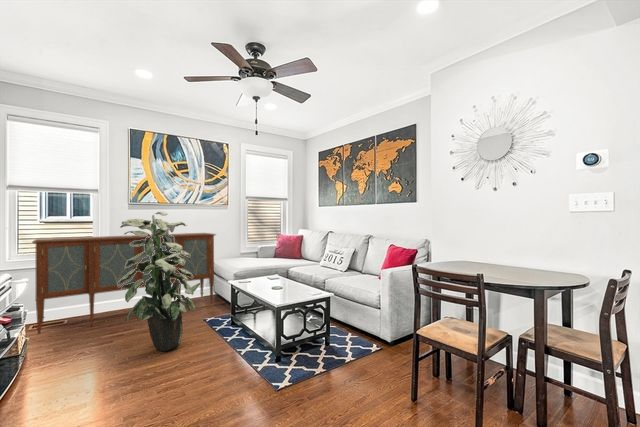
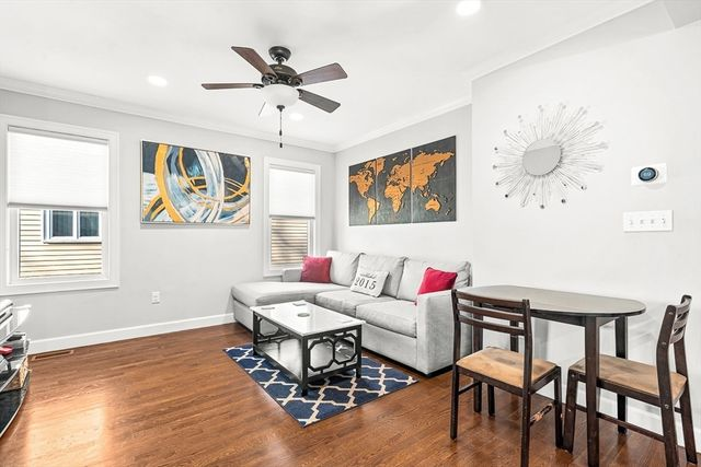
- sideboard (135, 274)
- indoor plant (159, 280)
